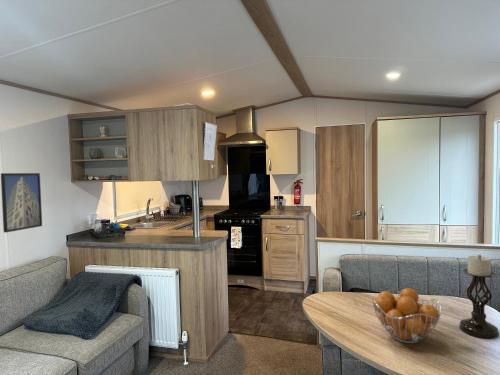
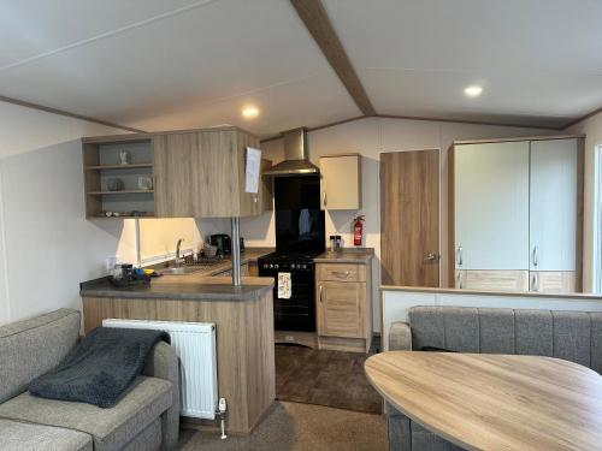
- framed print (22, 201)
- fruit basket (405, 314)
- candle holder (478, 292)
